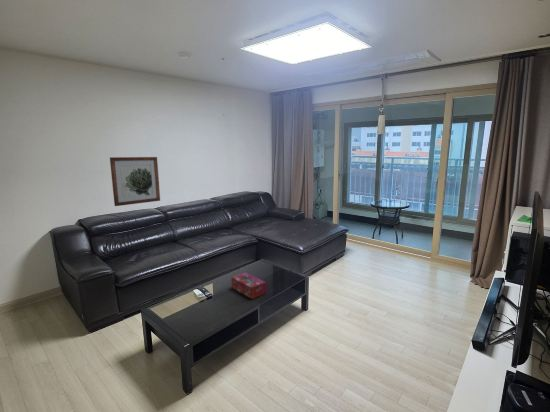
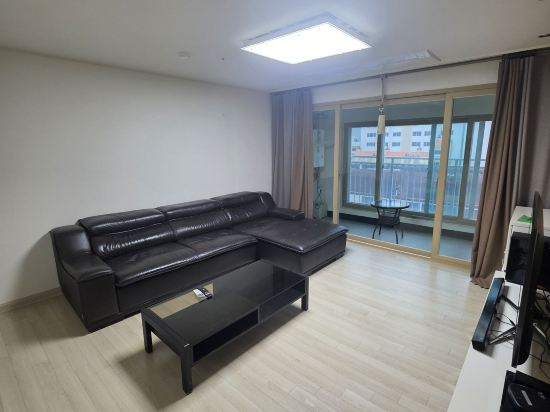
- tissue box (248, 284)
- wall art (136, 180)
